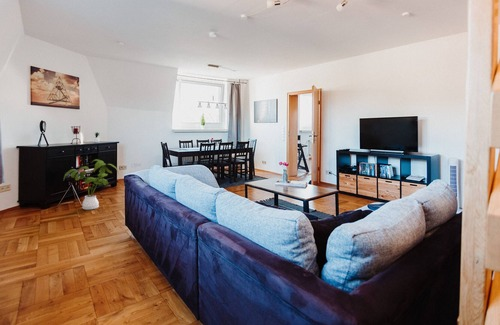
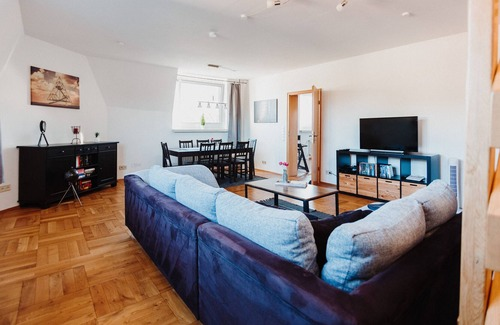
- house plant (98, 183)
